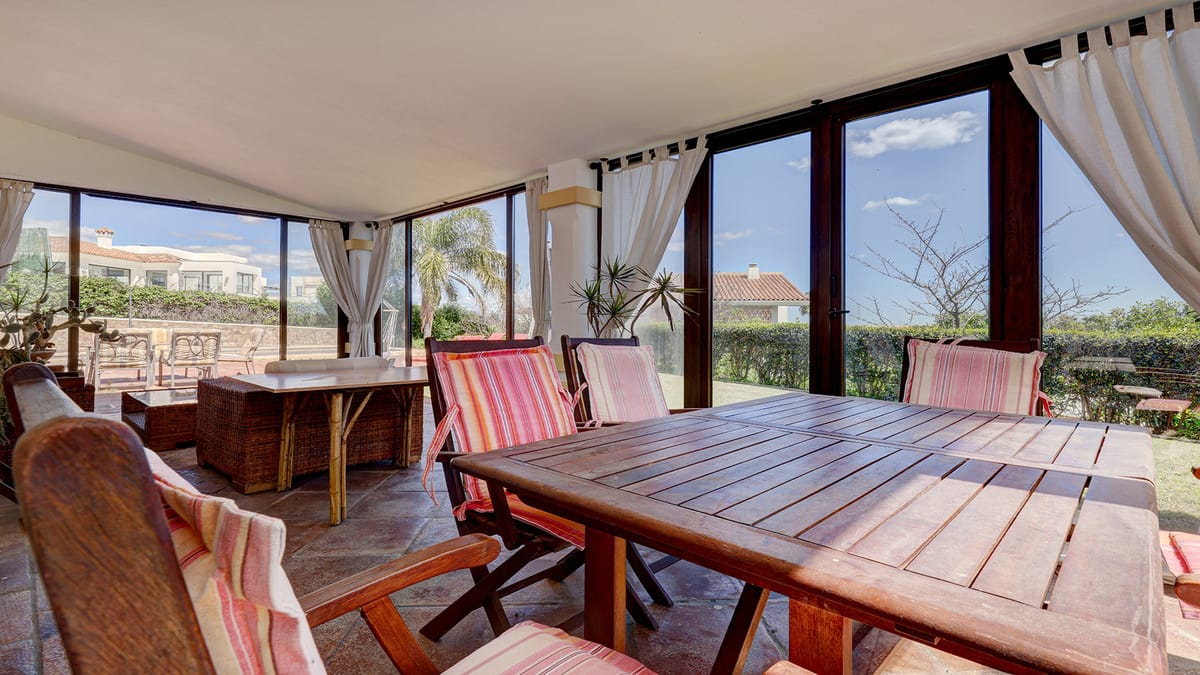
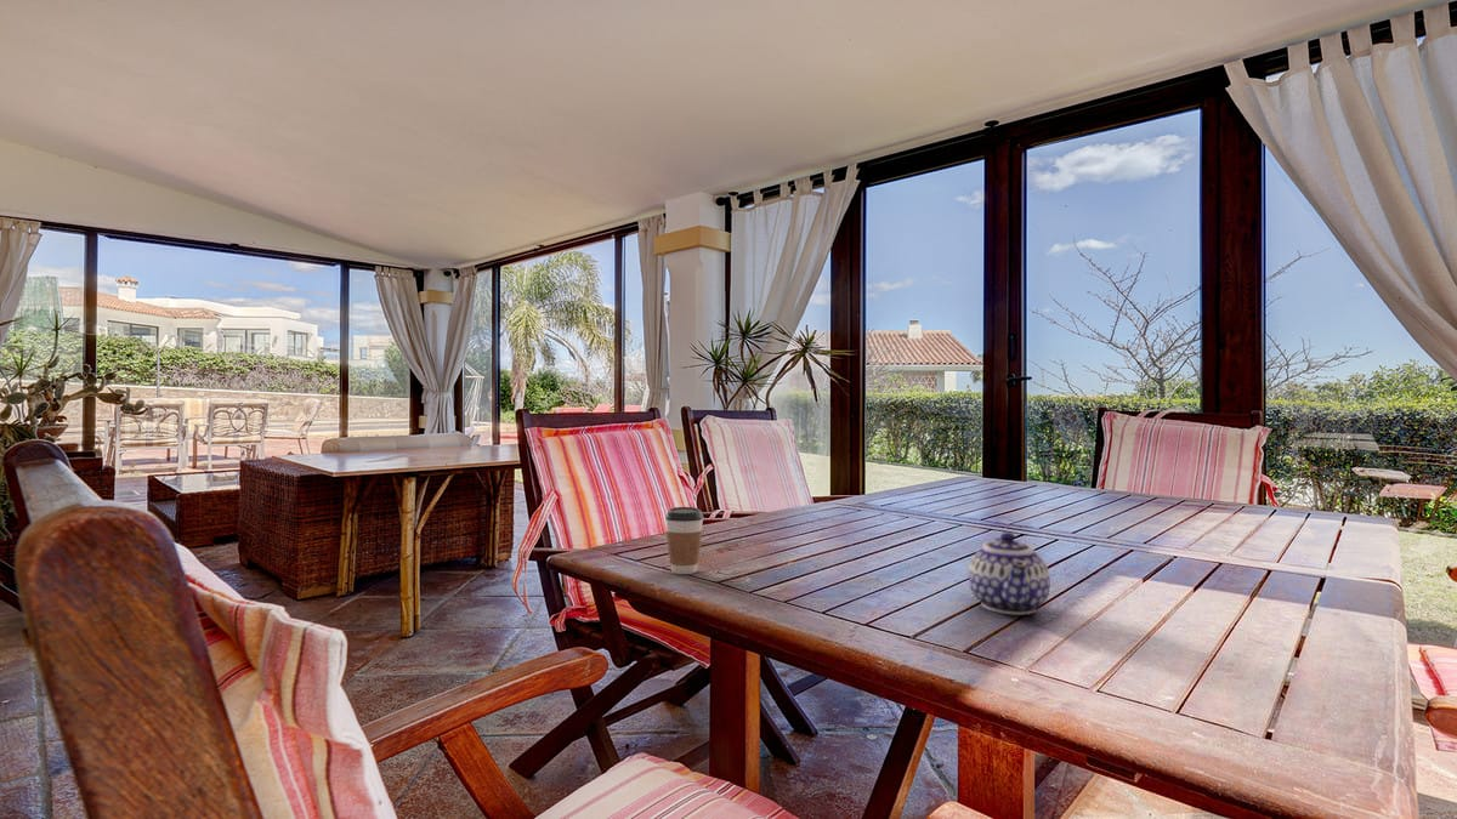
+ coffee cup (684, 540)
+ teapot (1008, 569)
